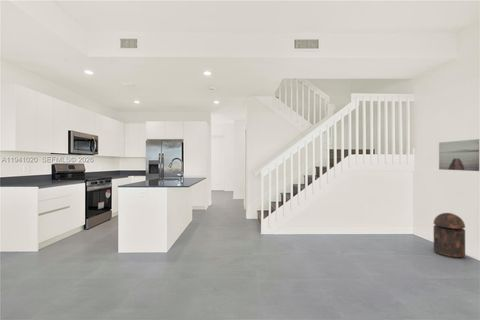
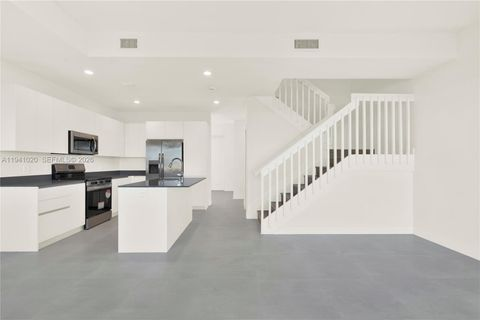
- trash can (448, 233)
- wall art (457, 155)
